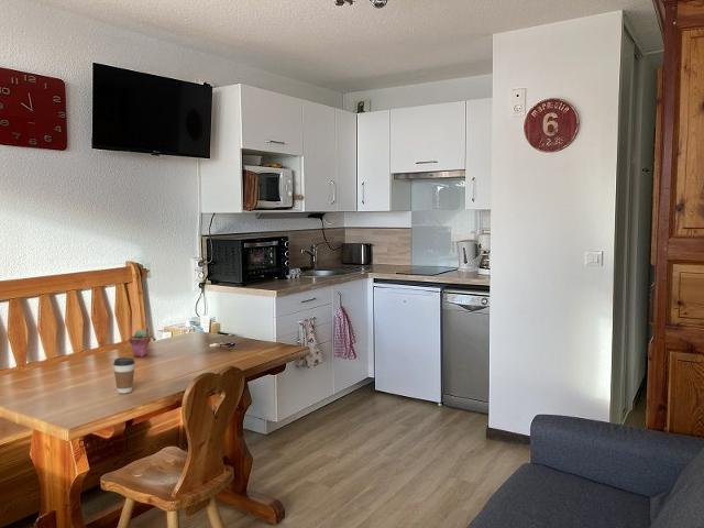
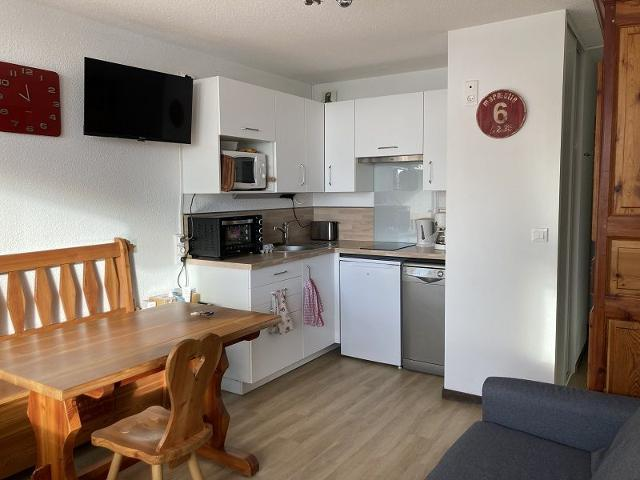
- coffee cup (124, 375)
- potted succulent (140, 342)
